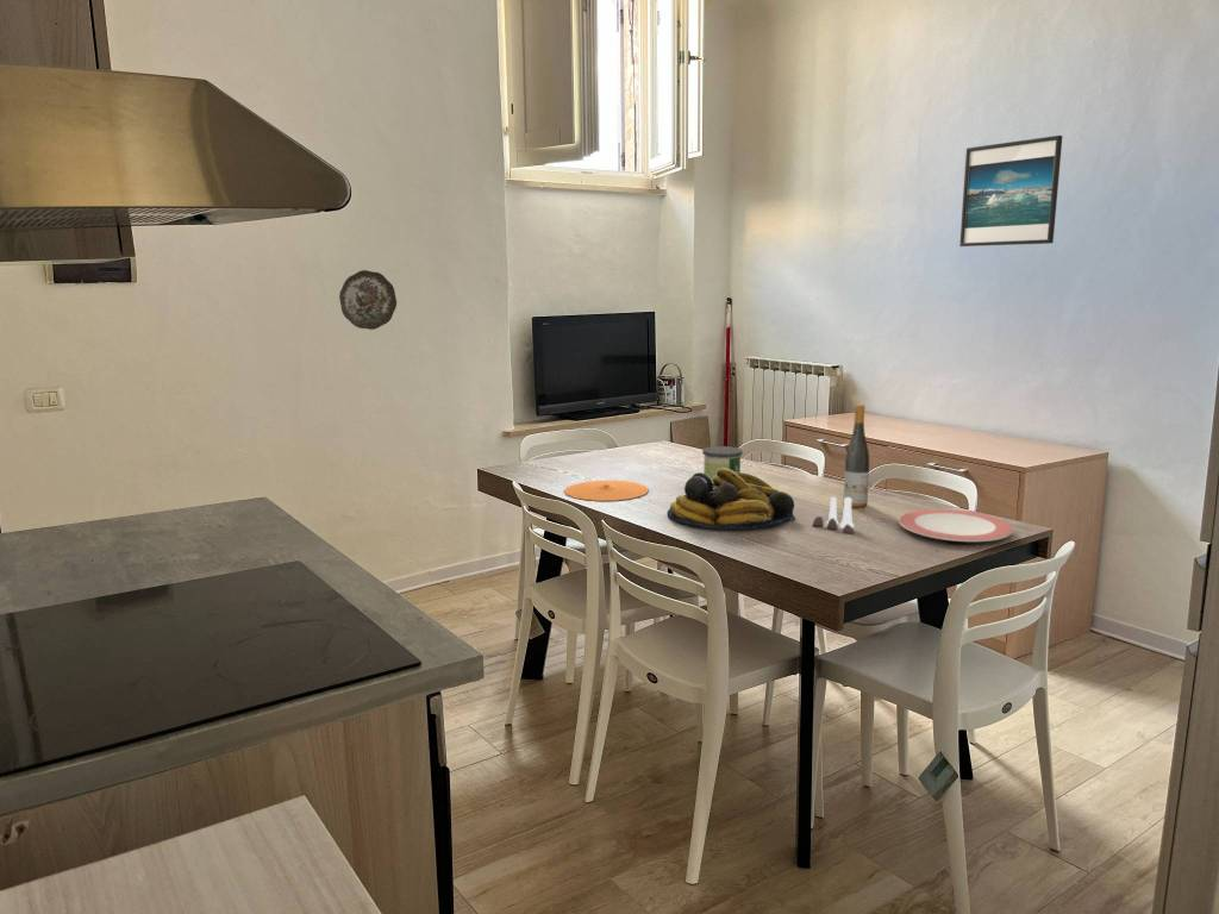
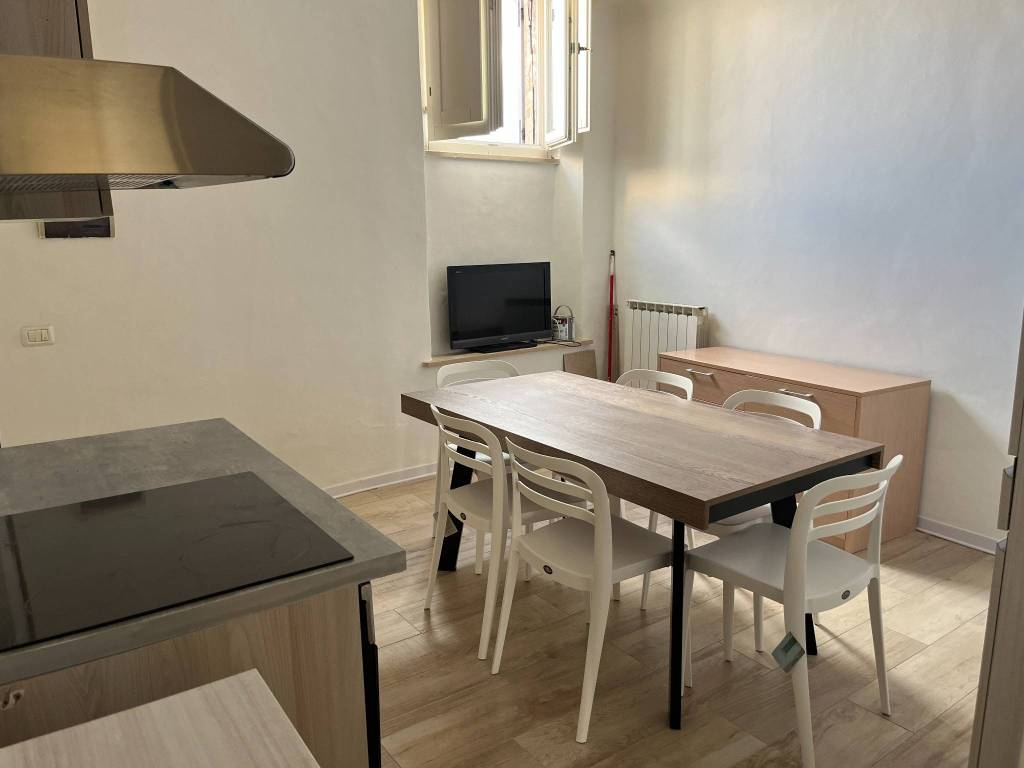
- candle (721, 465)
- wine bottle (857, 455)
- decorative plate (367, 300)
- fruit bowl (729, 493)
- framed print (1007, 194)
- salt and pepper shaker set (836, 512)
- plate (954, 526)
- plate (606, 487)
